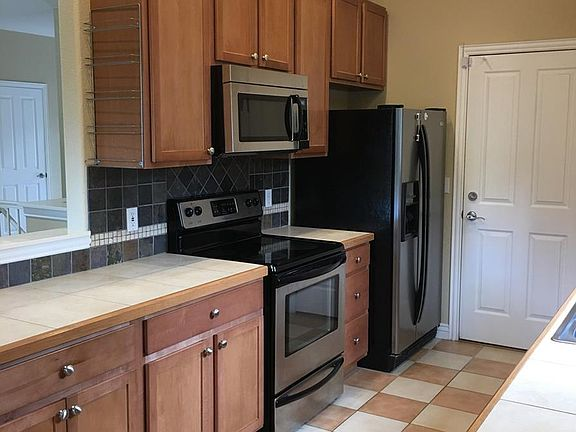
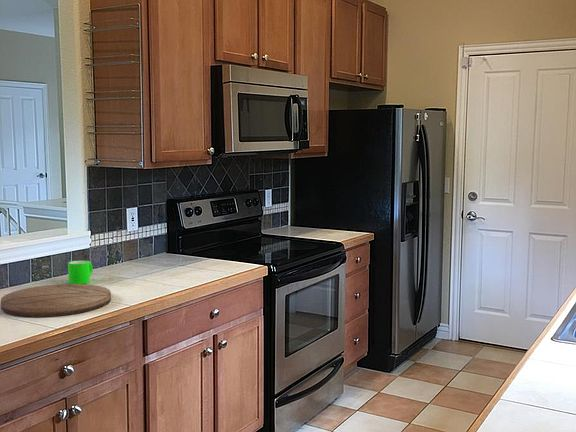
+ mug (82, 271)
+ cutting board (57, 298)
